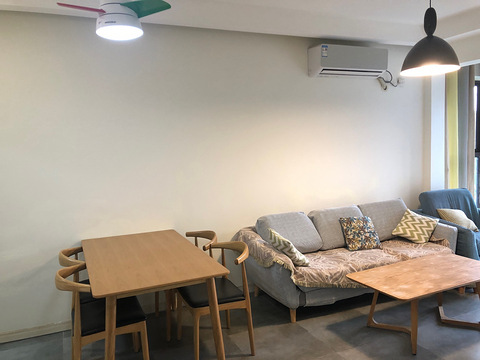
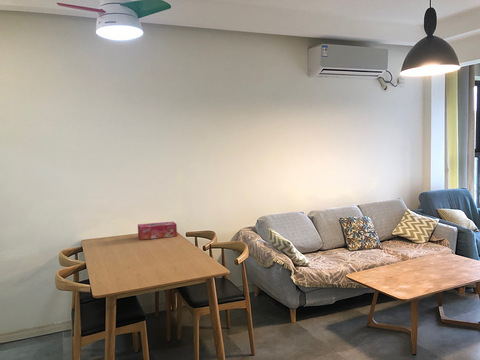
+ tissue box (157, 230)
